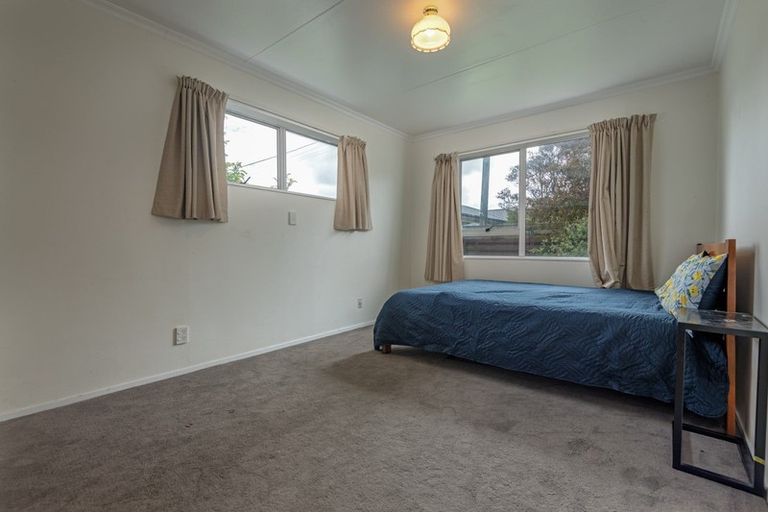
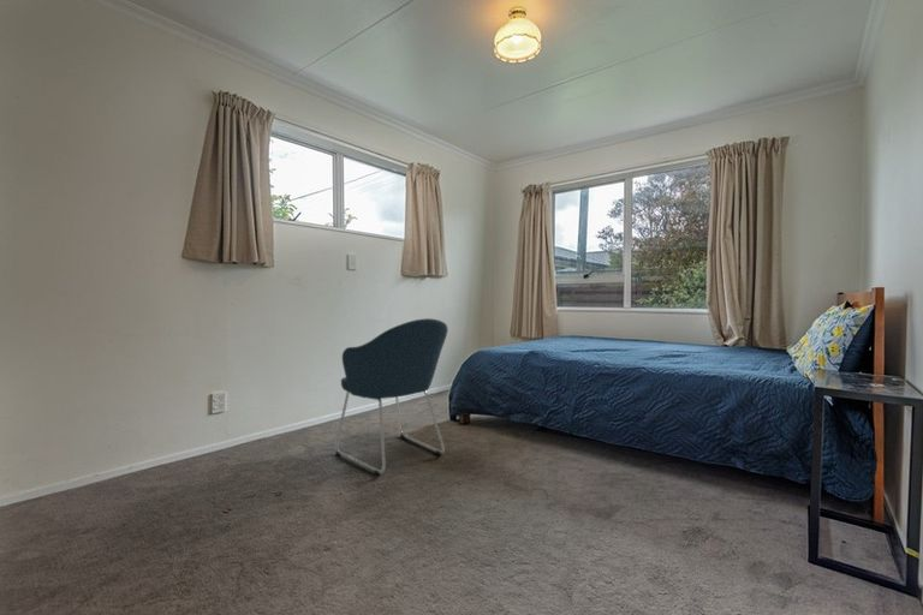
+ chair (394, 386)
